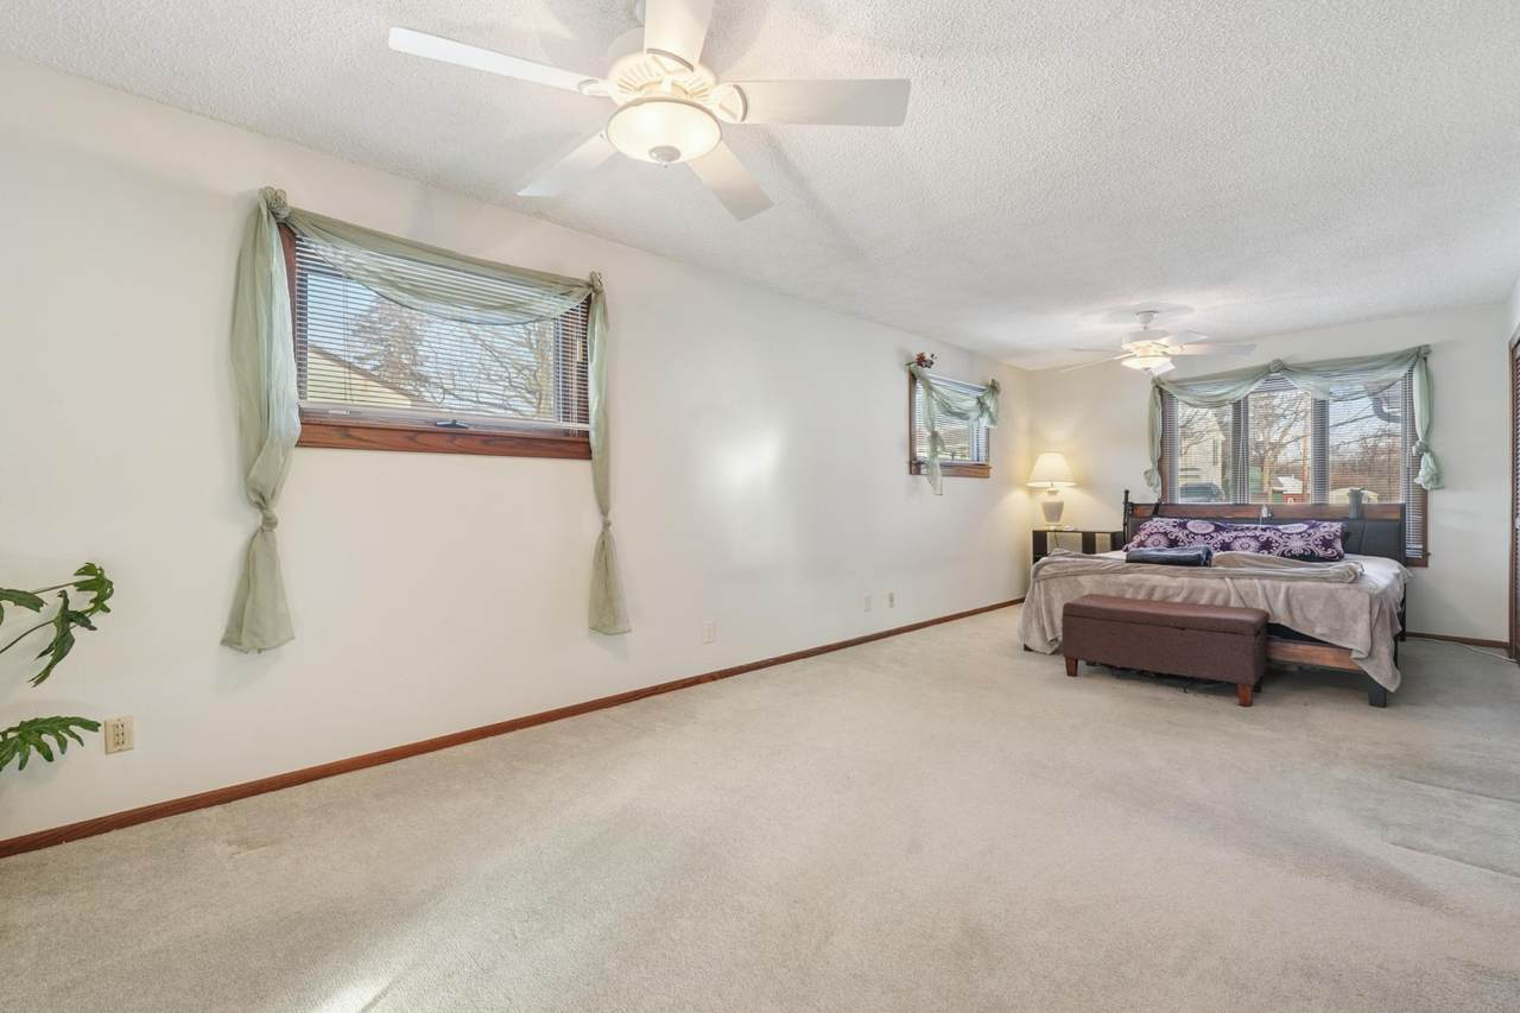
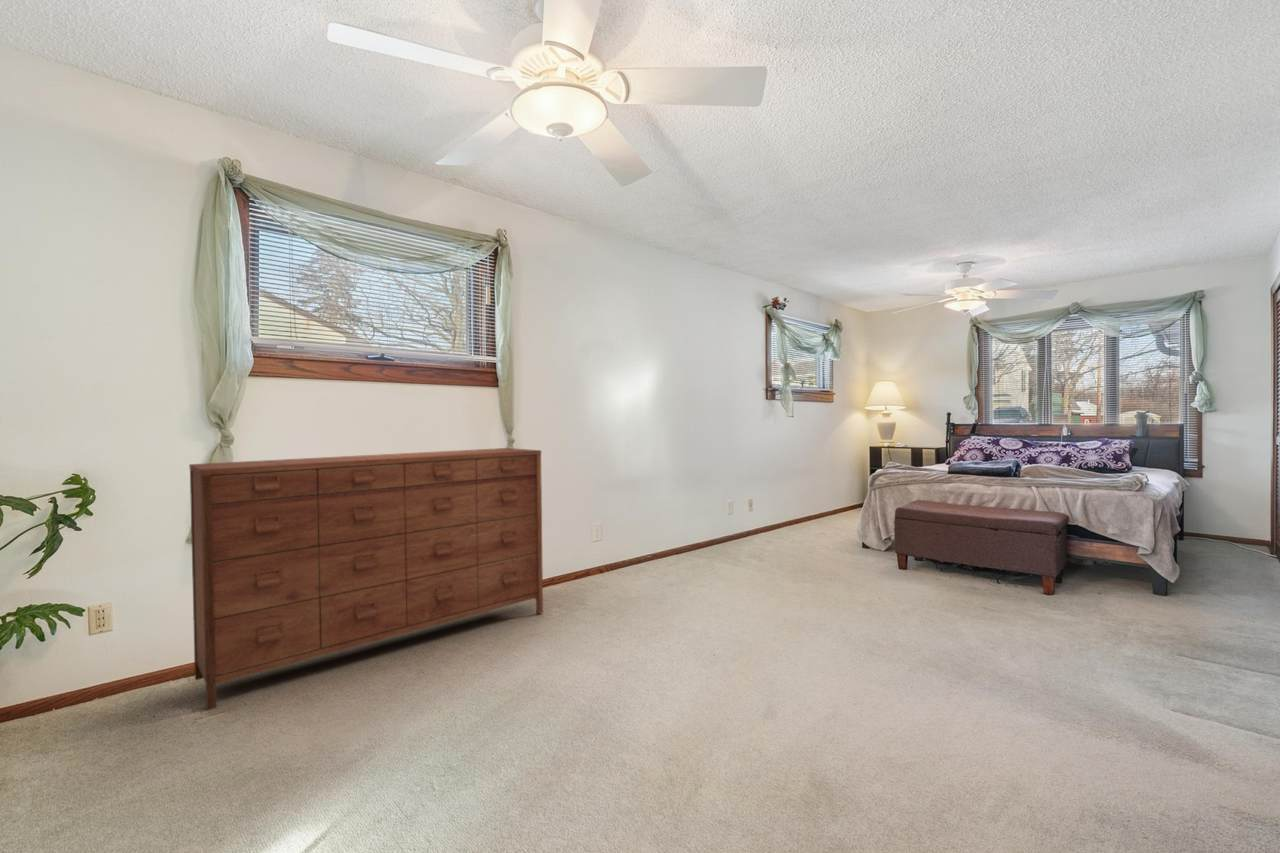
+ dresser (392, 549)
